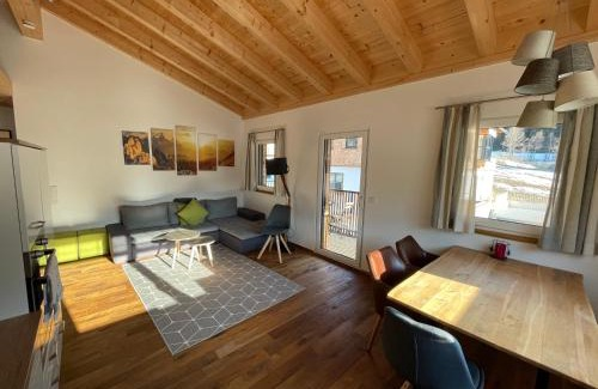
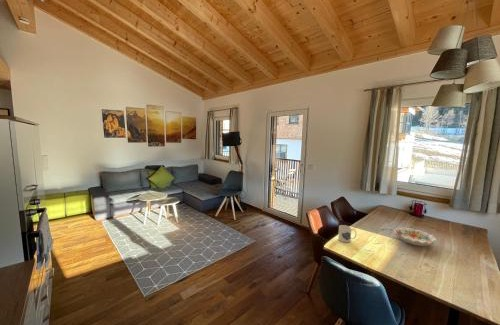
+ mug (346, 233)
+ decorative bowl (413, 238)
